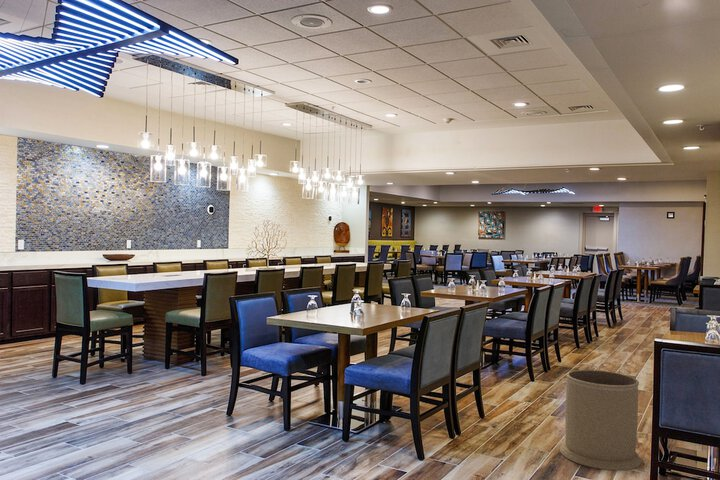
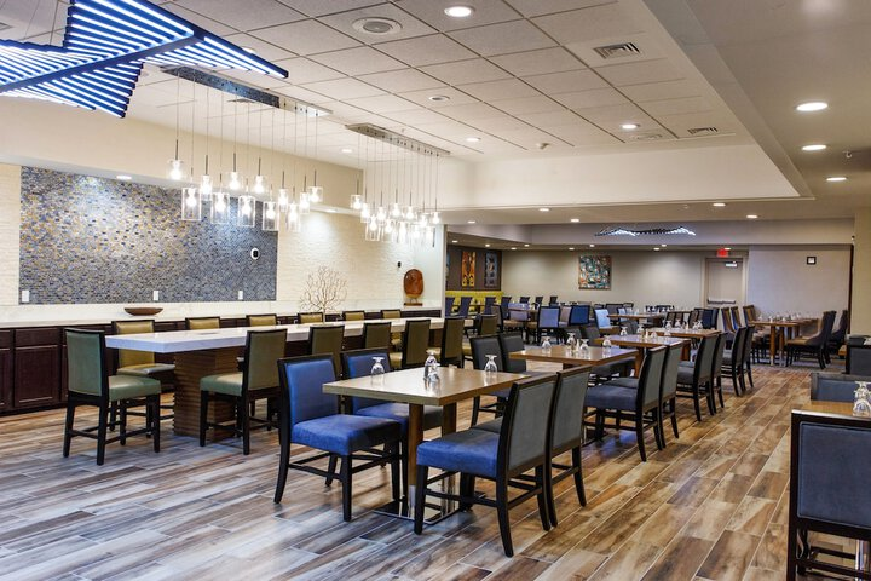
- trash can (600, 416)
